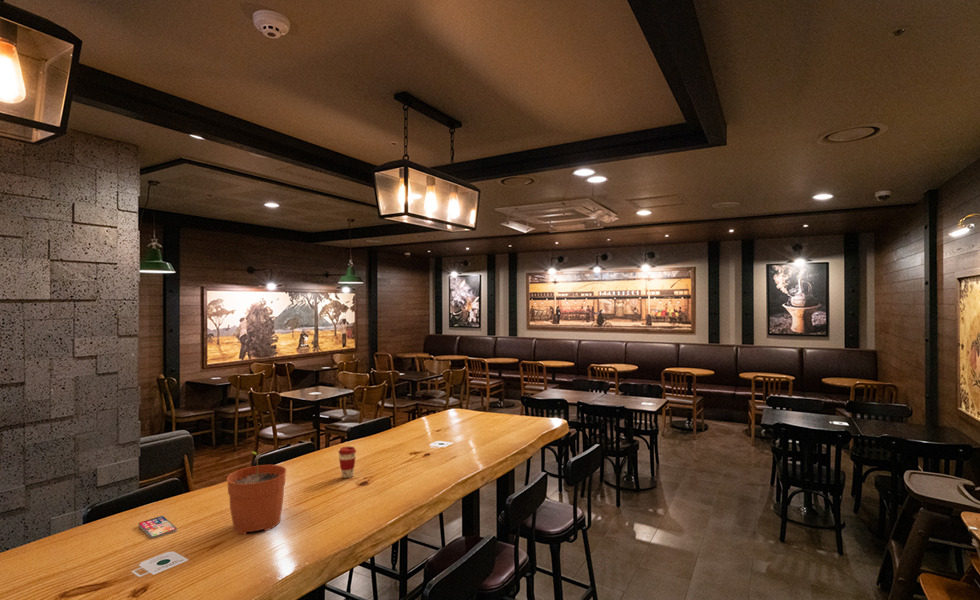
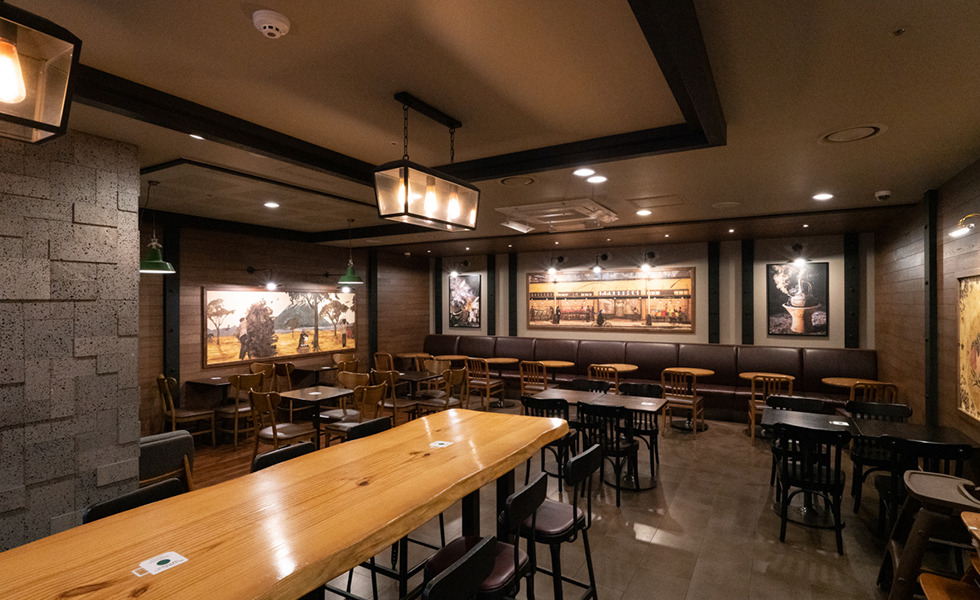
- smartphone (157, 526)
- plant pot (257, 486)
- coffee cup (347, 462)
